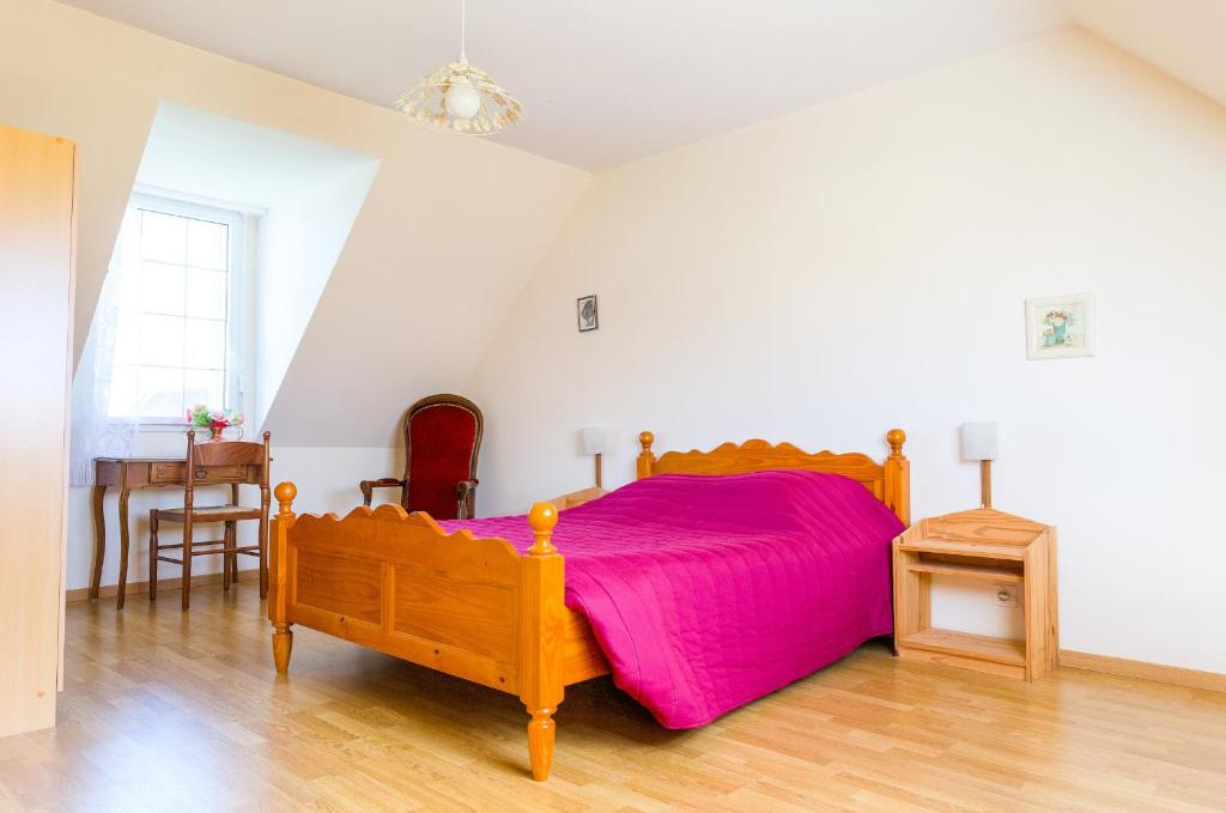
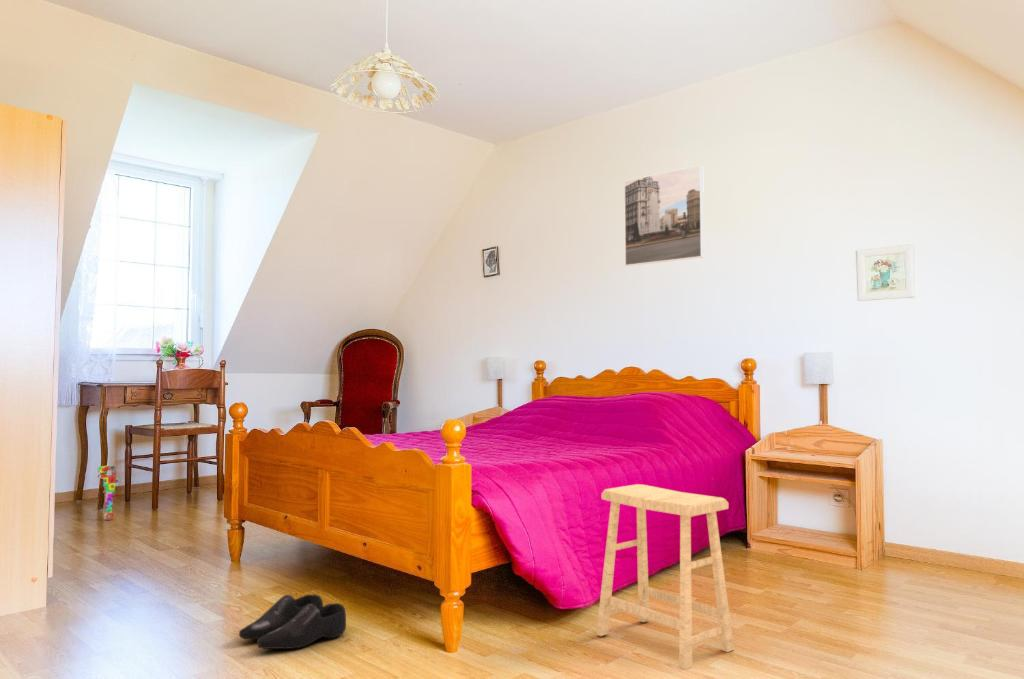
+ footstool (647, 567)
+ shoe (291, 619)
+ pipe wrench (107, 492)
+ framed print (662, 217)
